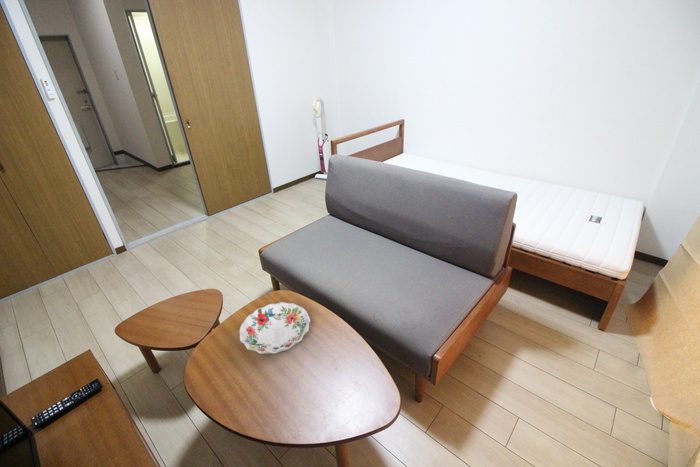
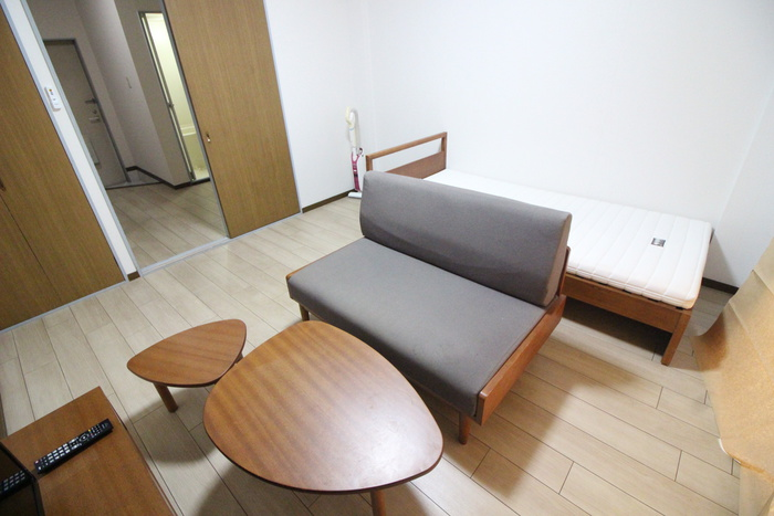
- decorative bowl (276, 330)
